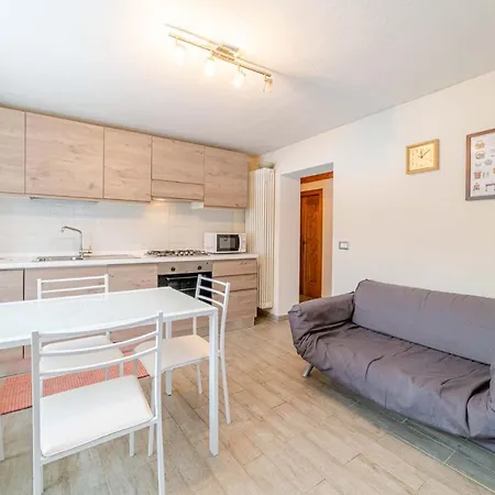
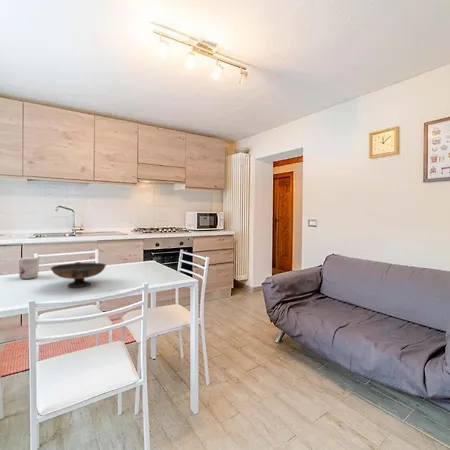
+ decorative bowl (79, 275)
+ mug (29, 267)
